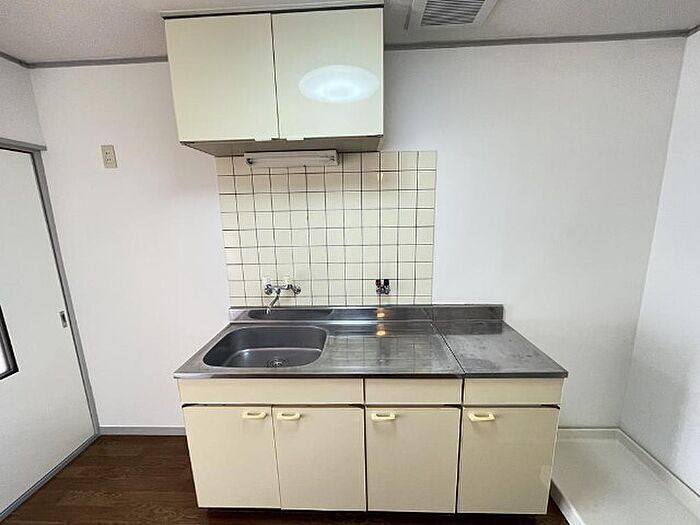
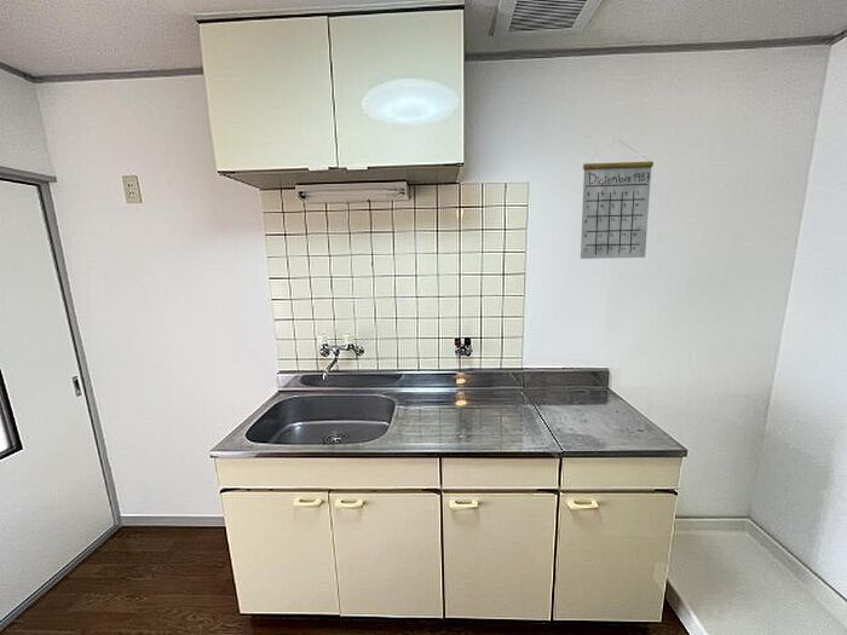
+ calendar (616, 200)
